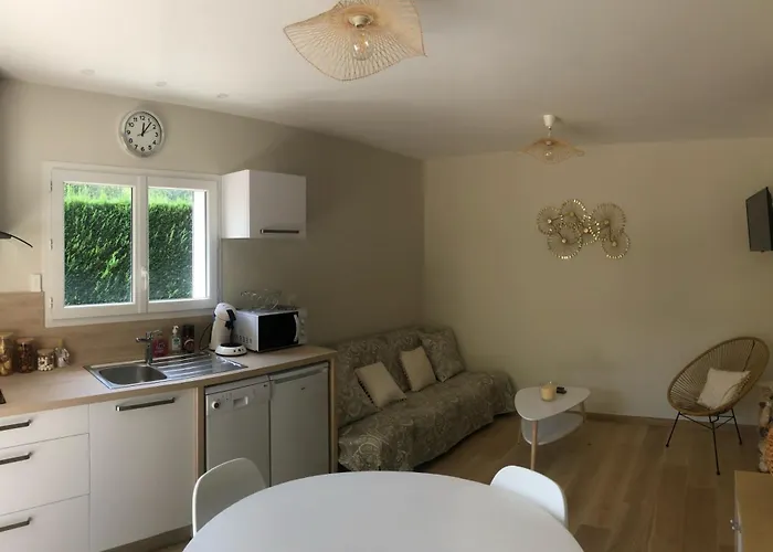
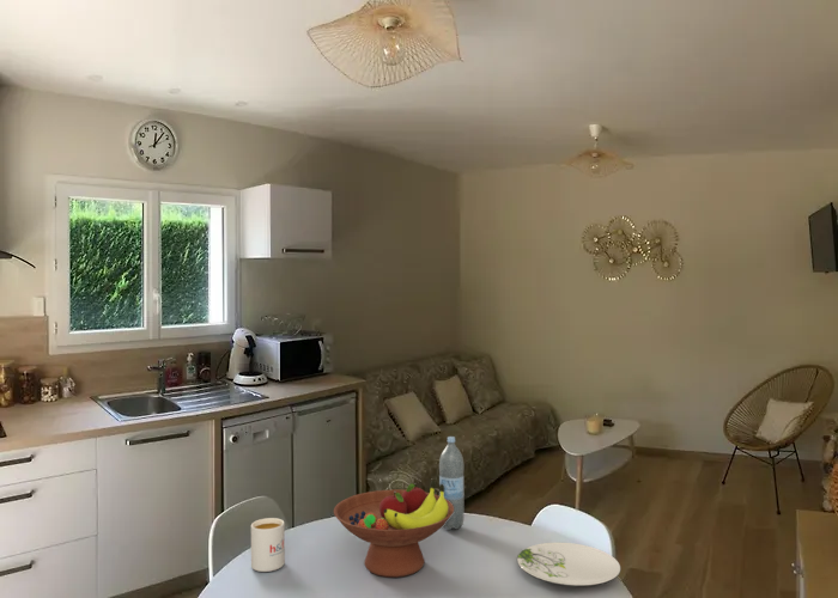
+ fruit bowl (394, 525)
+ water bottle (451, 482)
+ mug (269, 542)
+ plate (567, 568)
